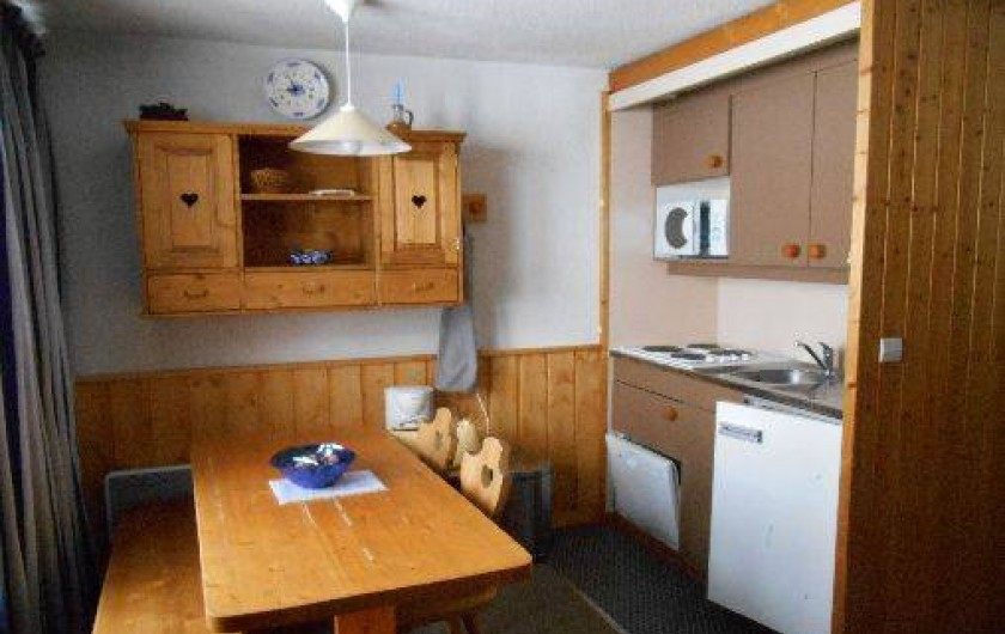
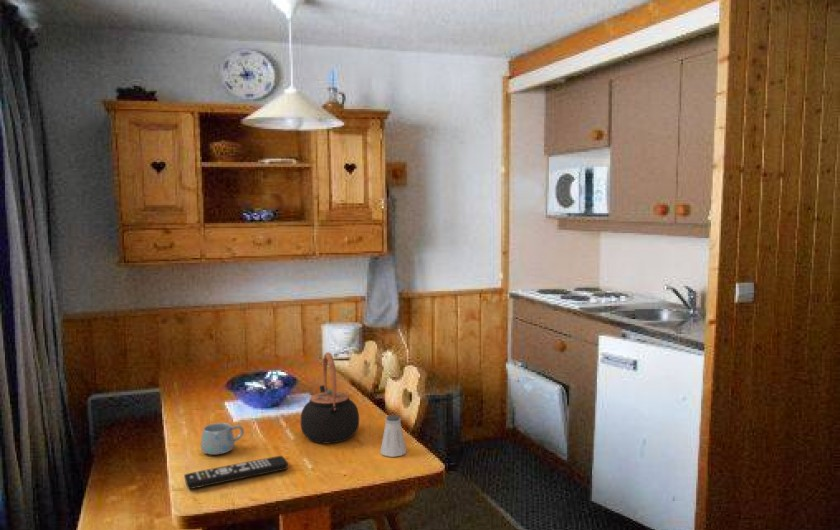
+ remote control (237, 472)
+ mug (223, 438)
+ teapot (328, 392)
+ saltshaker (393, 434)
